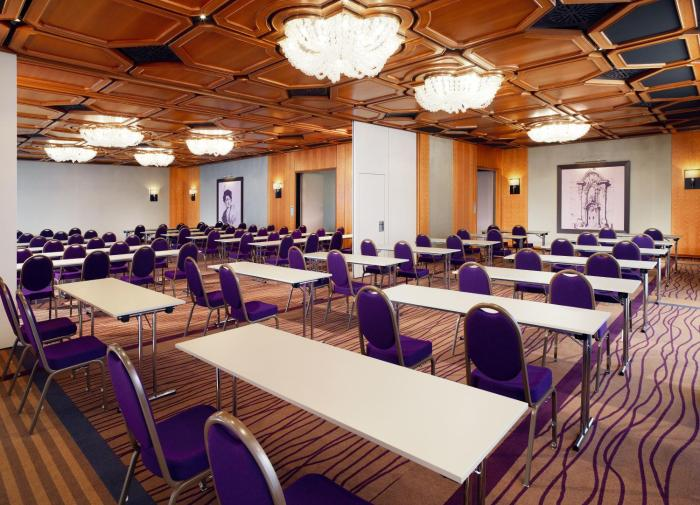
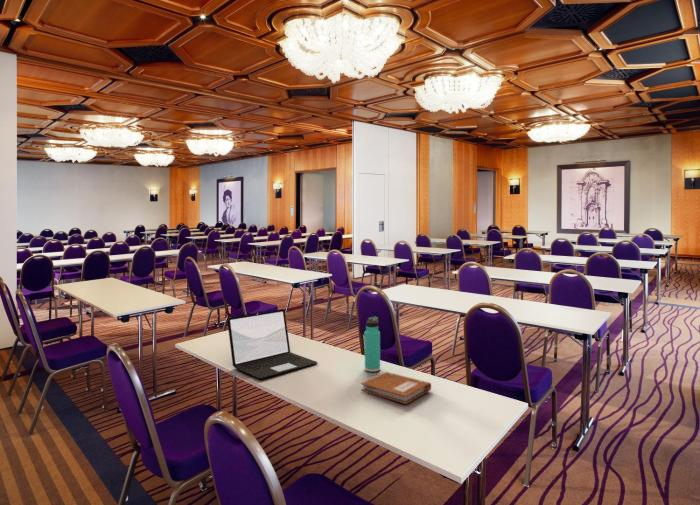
+ thermos bottle (372, 343)
+ notebook (397, 386)
+ laptop (273, 340)
